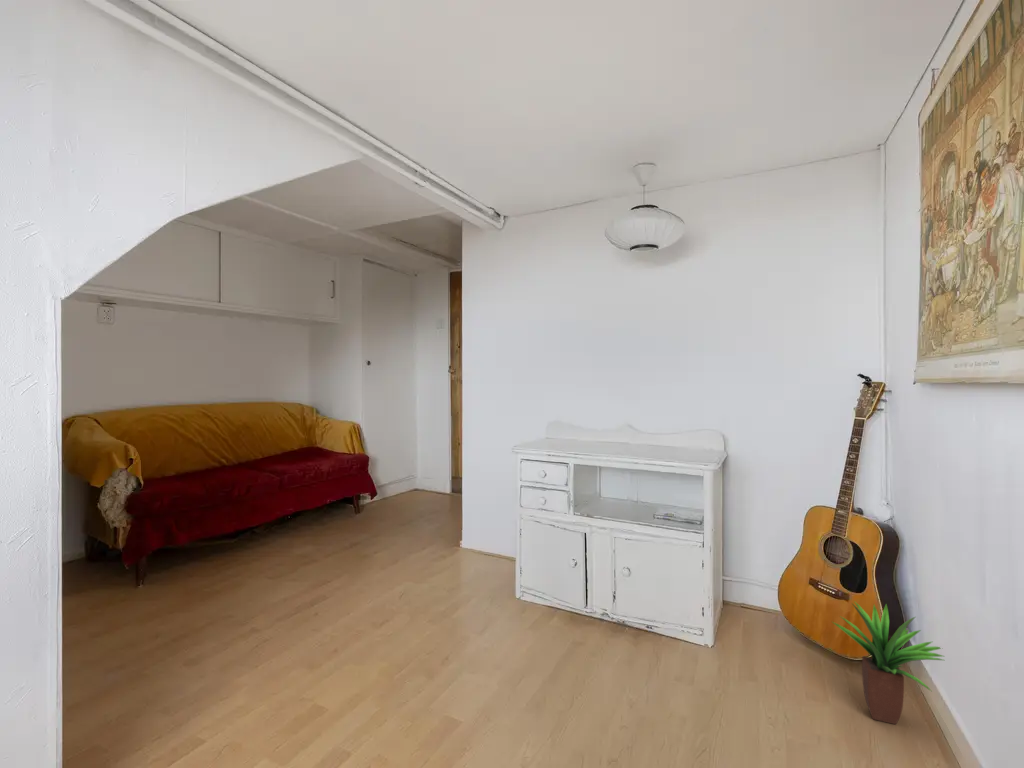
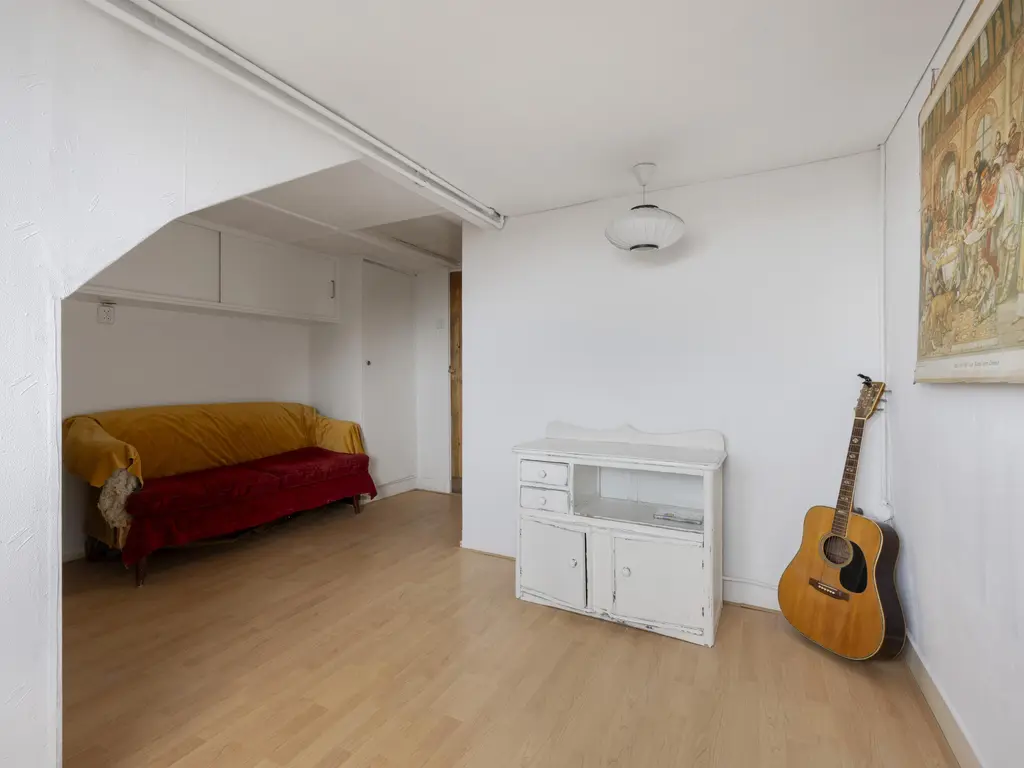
- potted plant (891, 663)
